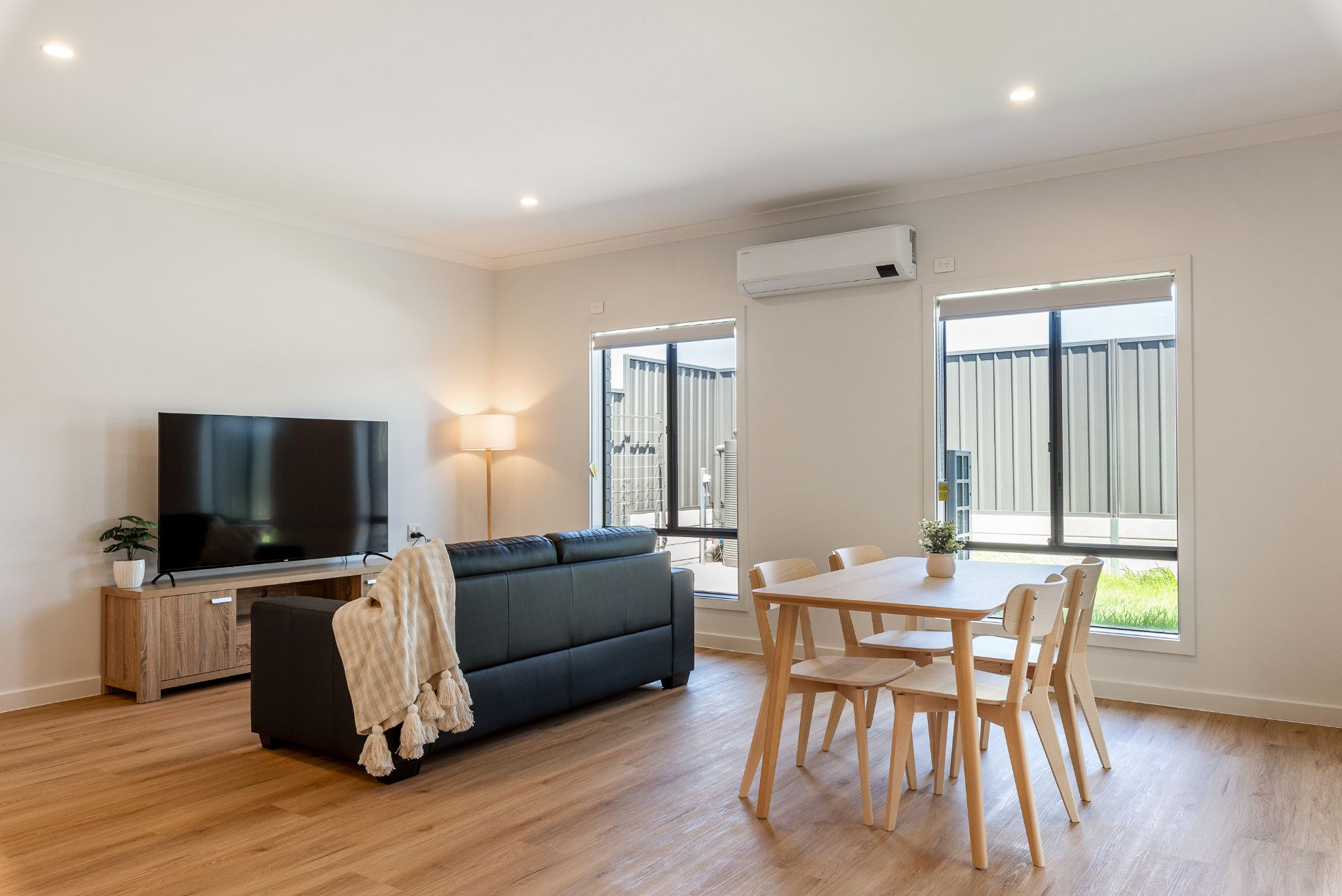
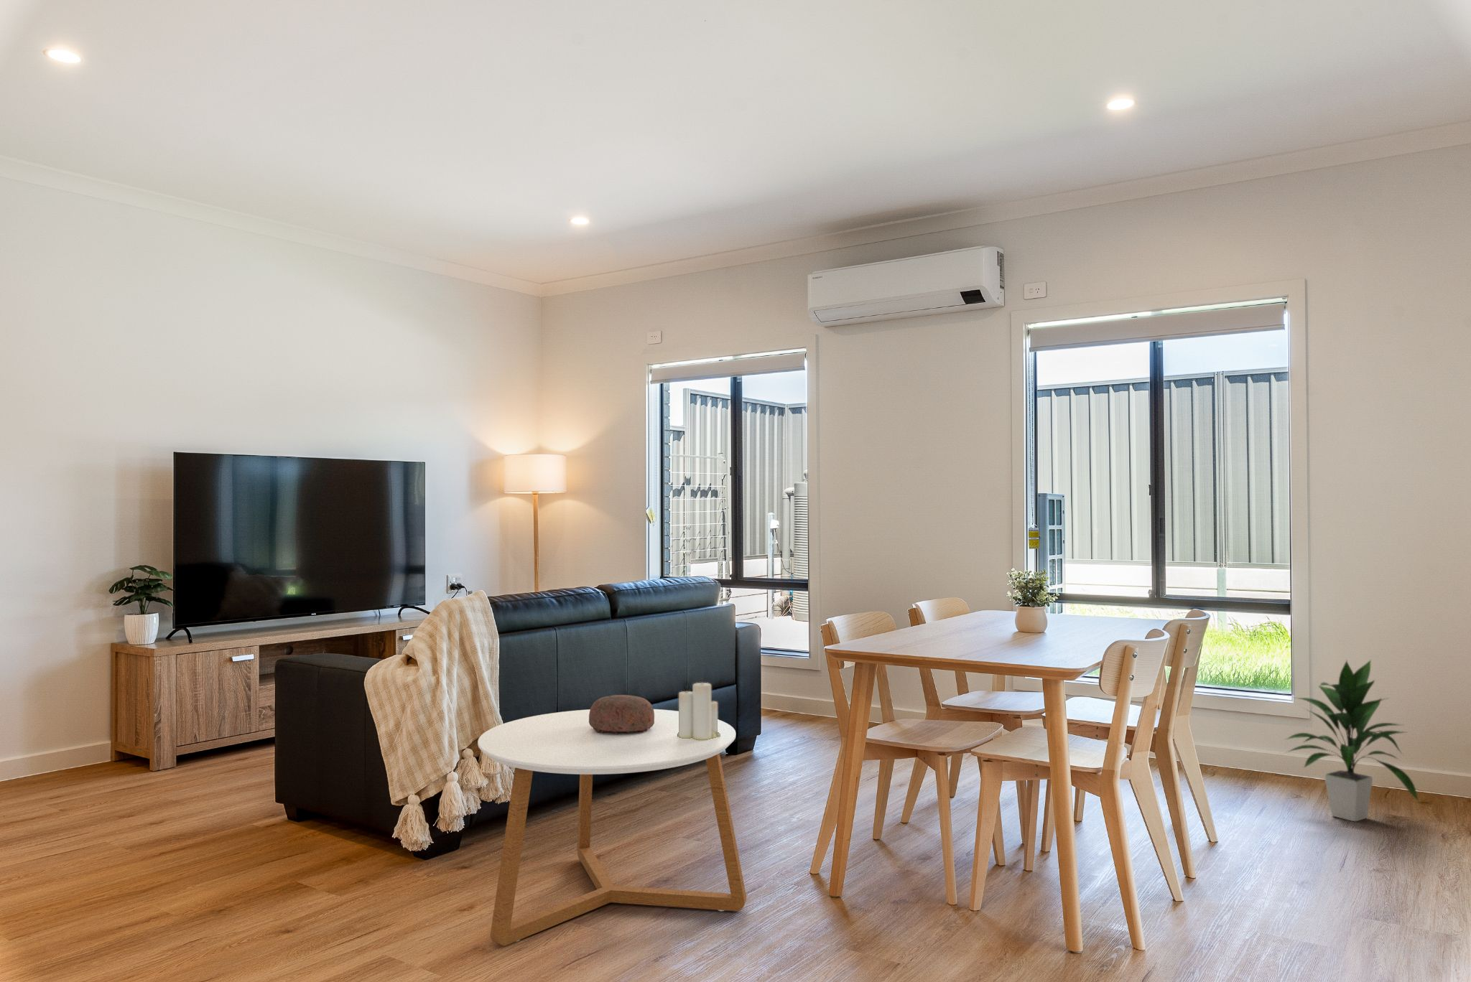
+ coffee table (591, 815)
+ candle (699, 706)
+ decorative bowl (622, 711)
+ indoor plant (1352, 740)
